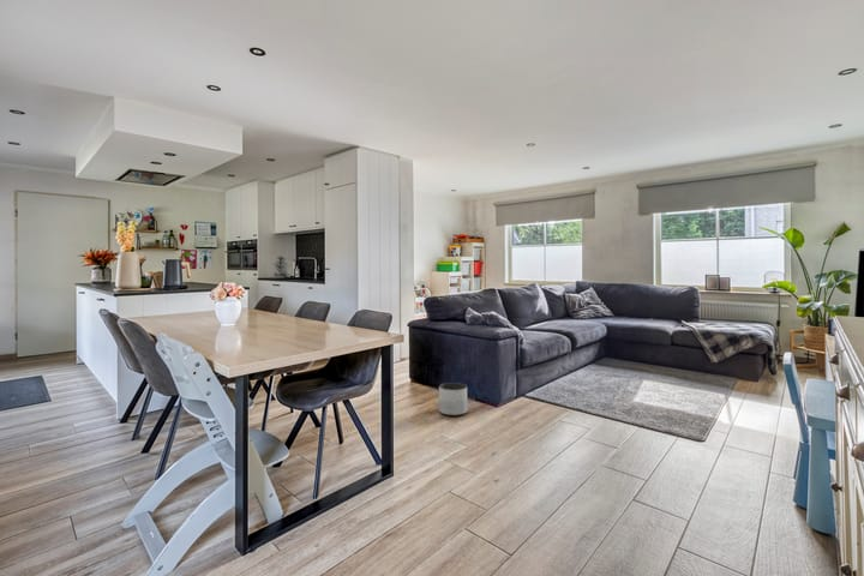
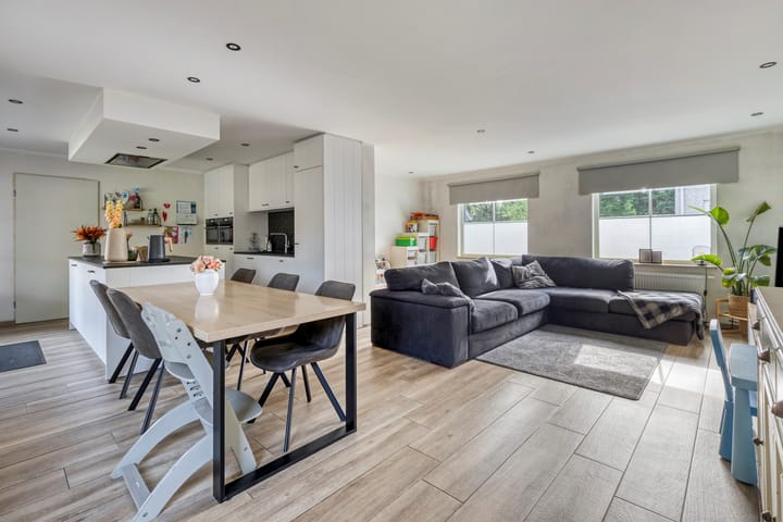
- planter (452, 398)
